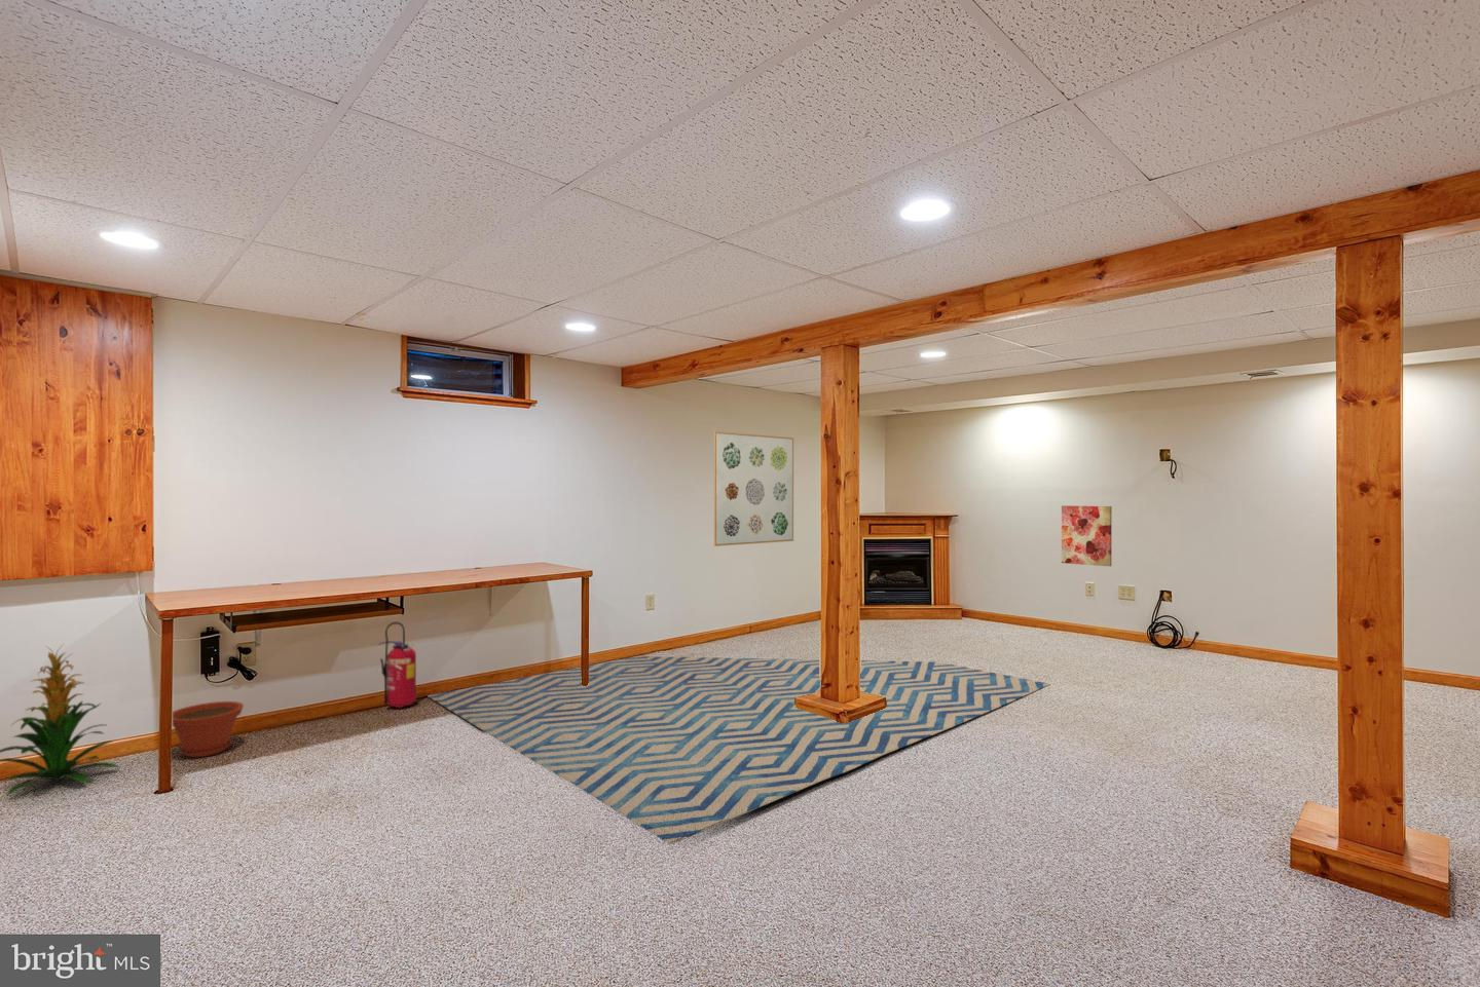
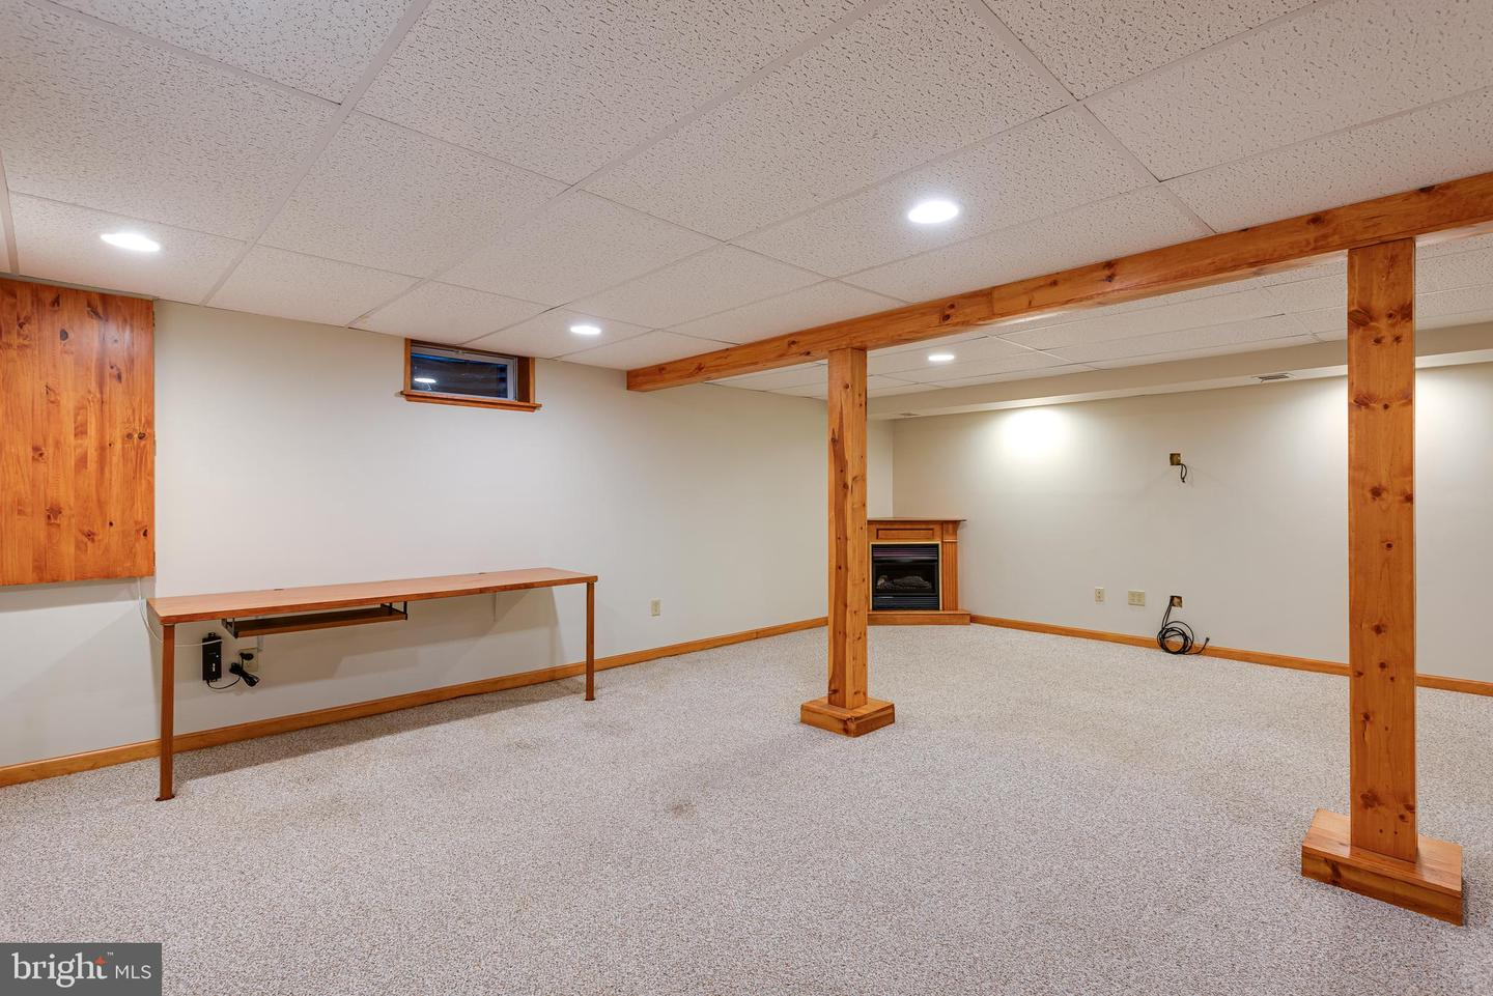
- indoor plant (57, 712)
- rug (748, 691)
- wall art (755, 489)
- plant pot (206, 730)
- fire extinguisher (398, 663)
- wall art (1085, 535)
